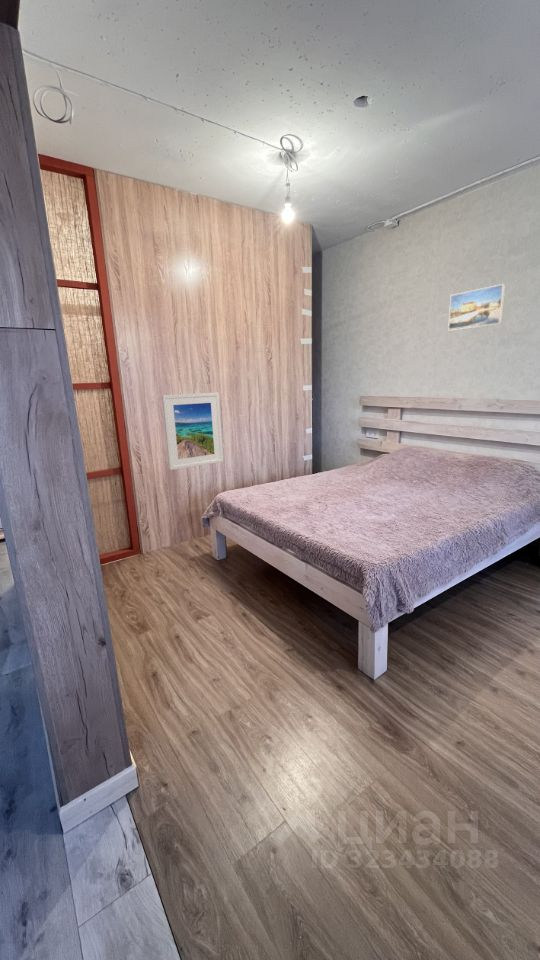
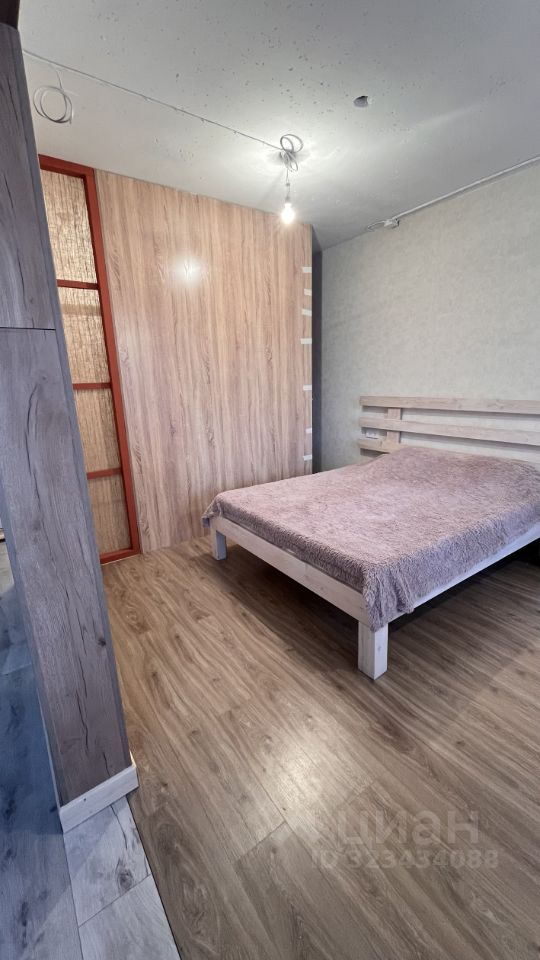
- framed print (475, 309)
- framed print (194, 430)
